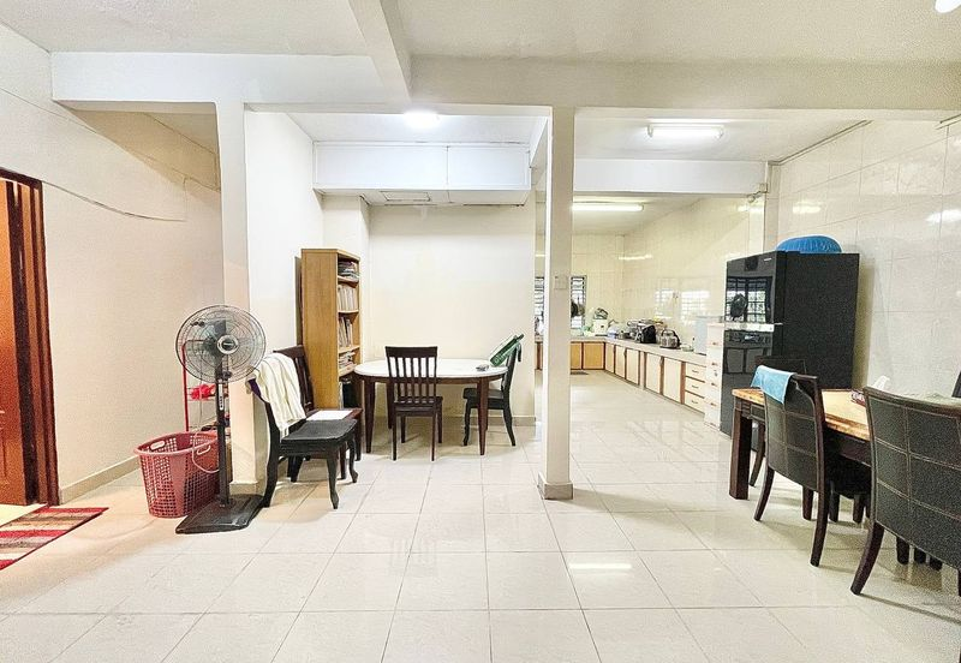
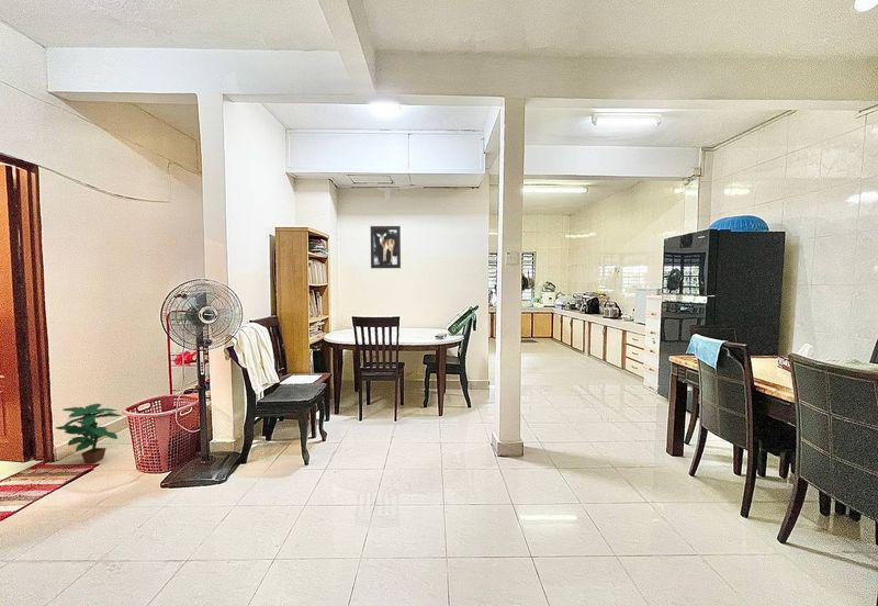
+ potted plant (89, 434)
+ wall art (385, 247)
